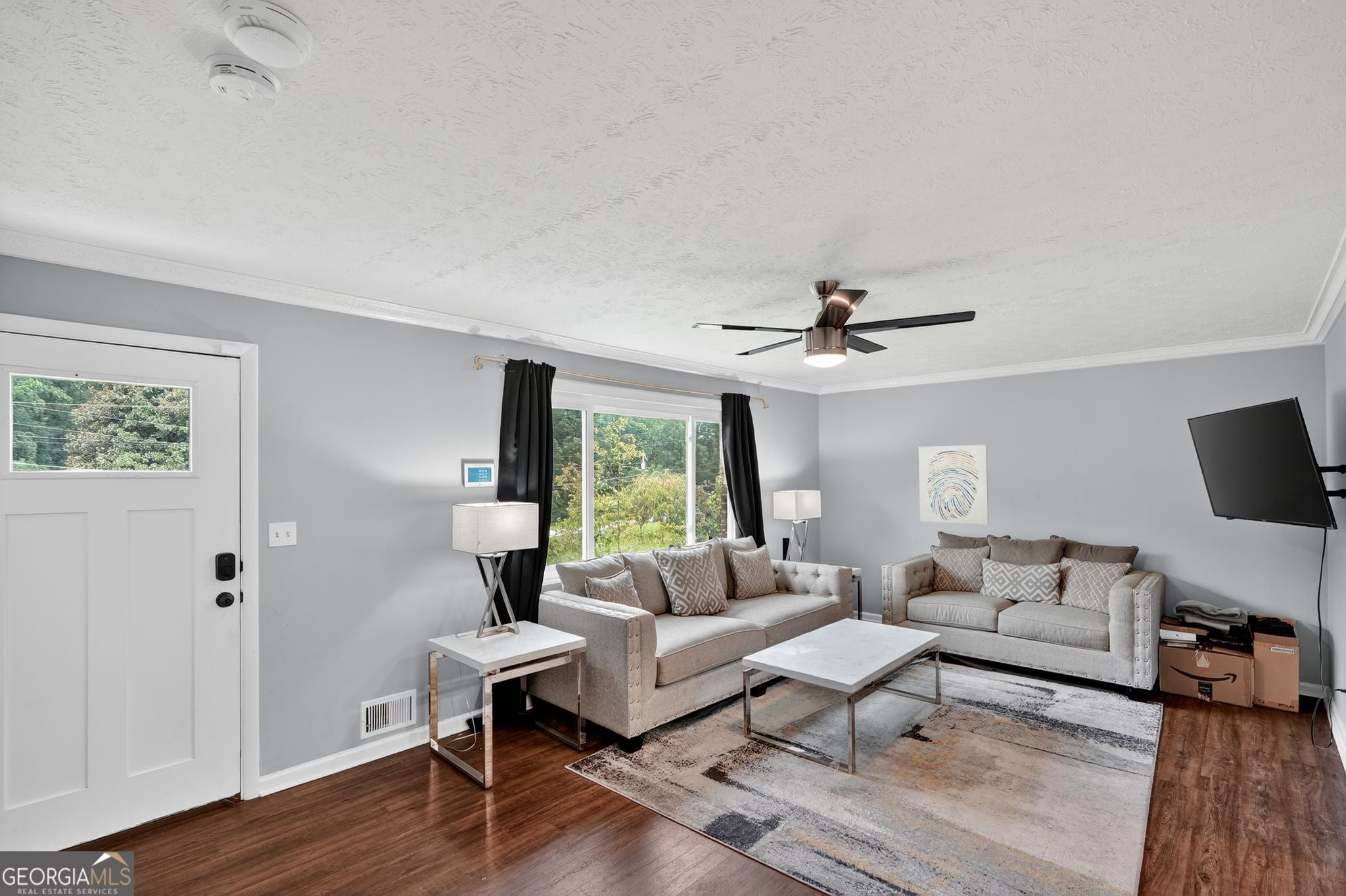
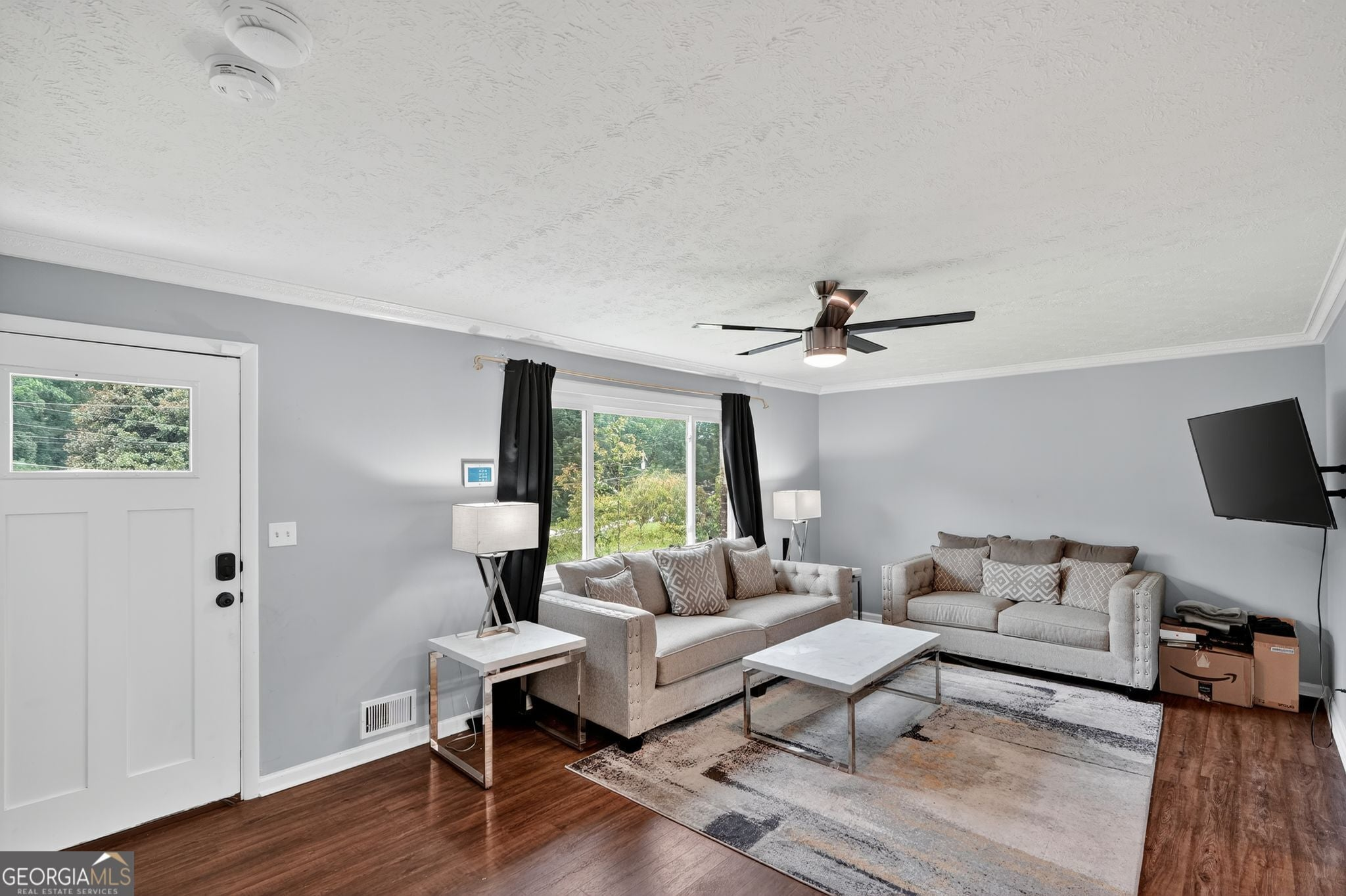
- wall art (952, 484)
